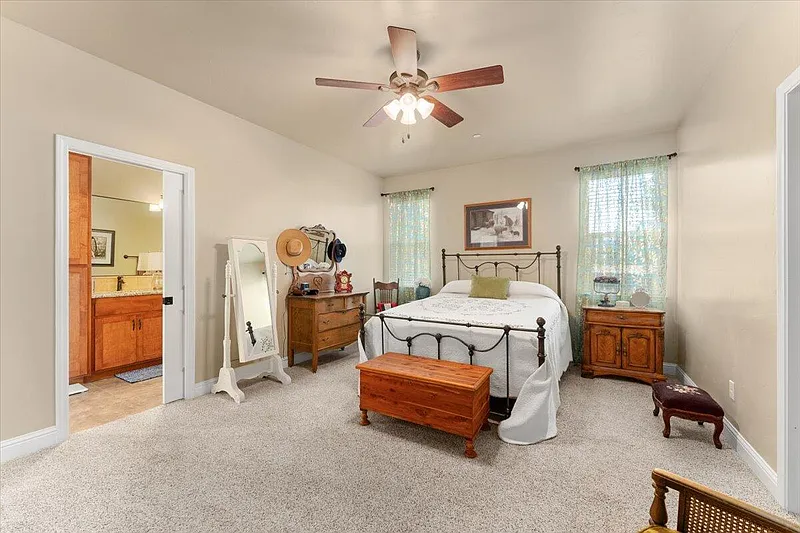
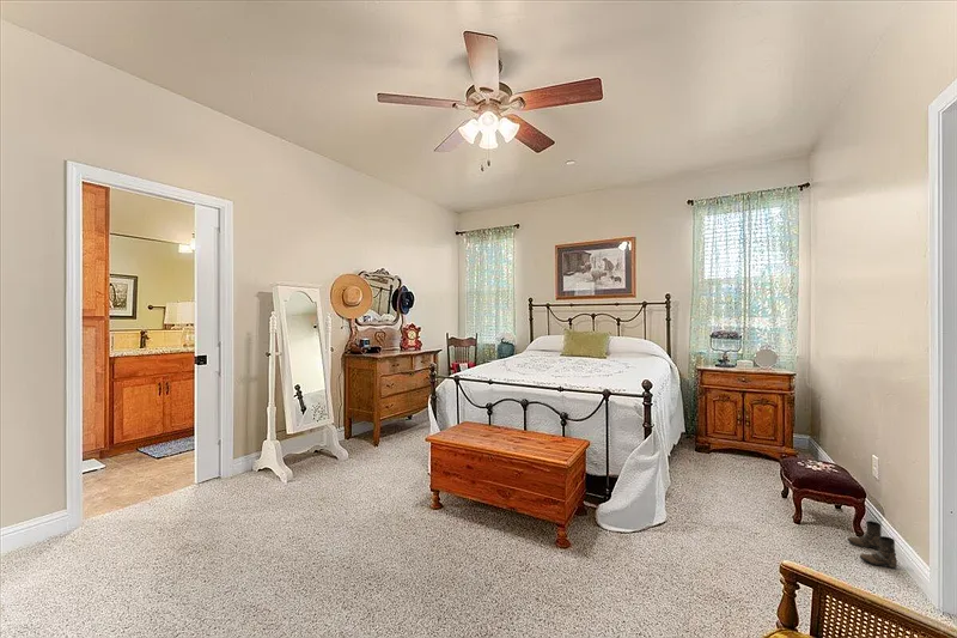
+ boots (871, 541)
